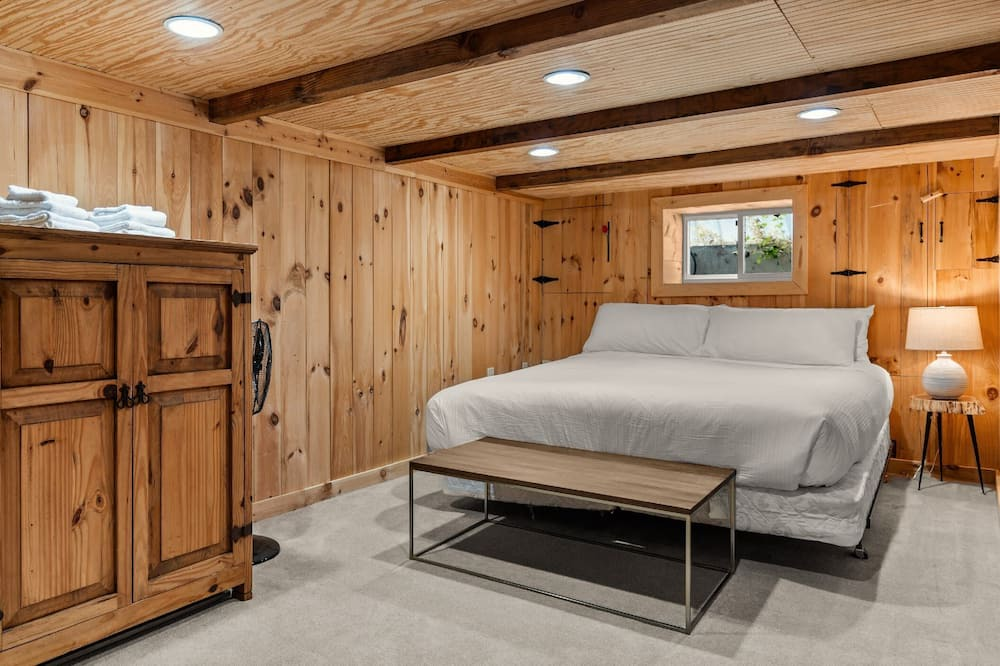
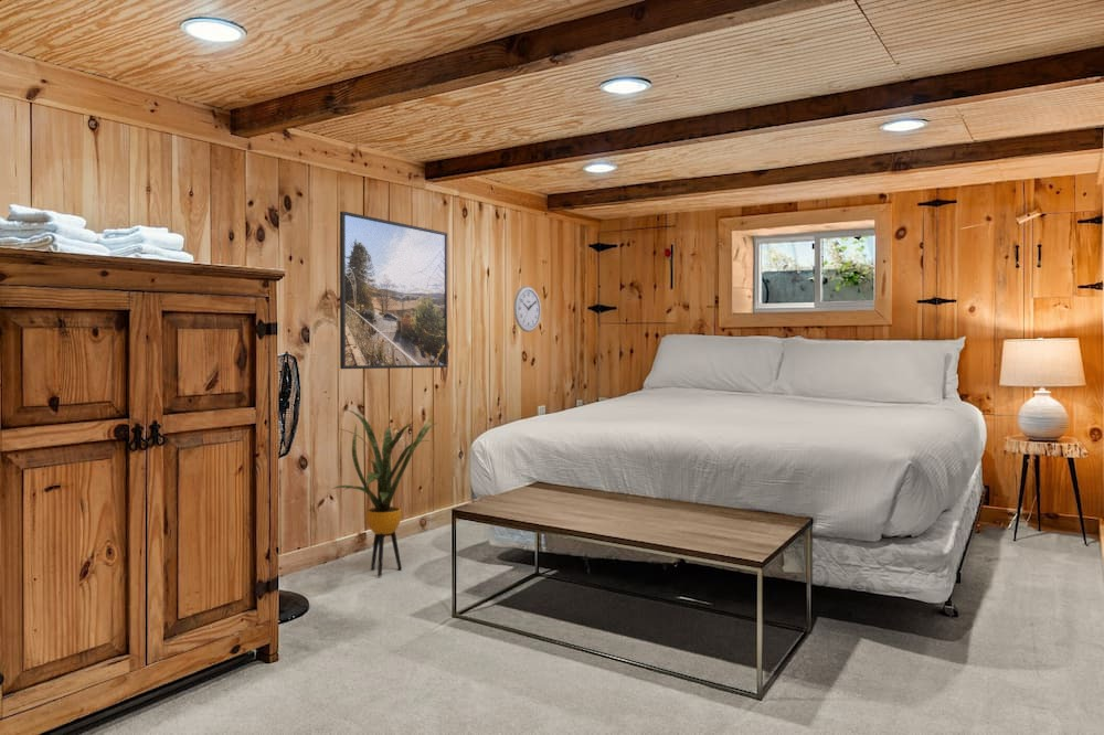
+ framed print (397, 295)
+ house plant (384, 489)
+ wall clock (528, 309)
